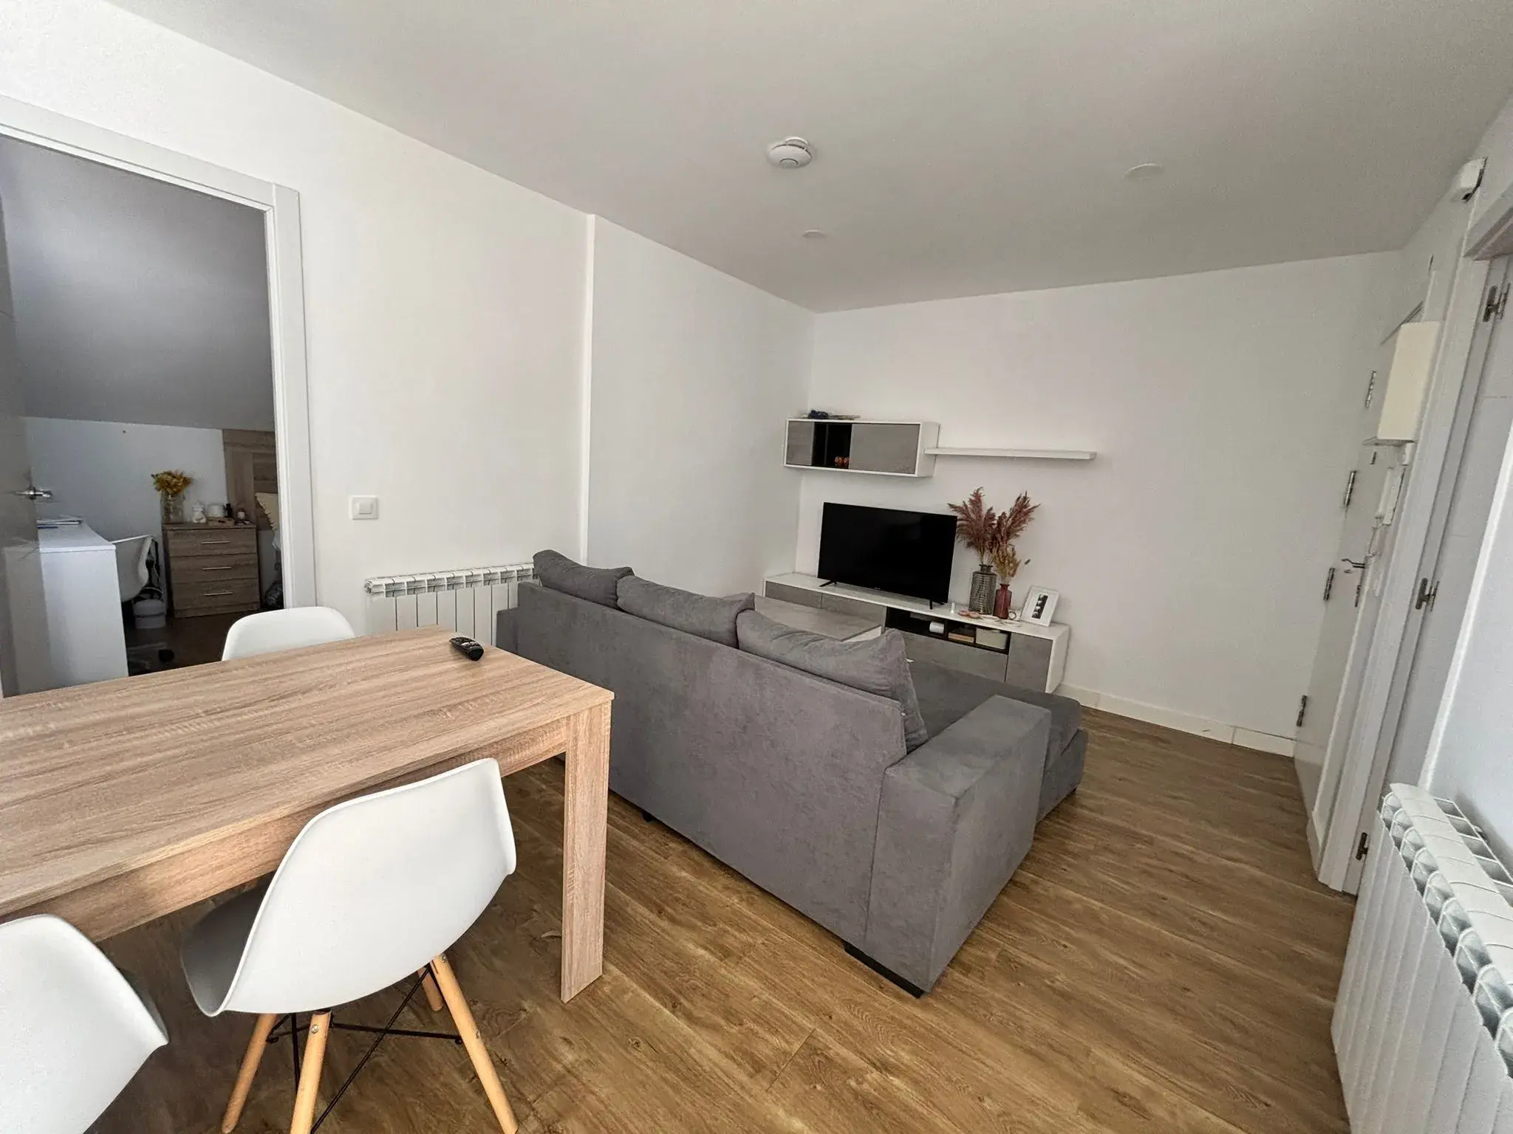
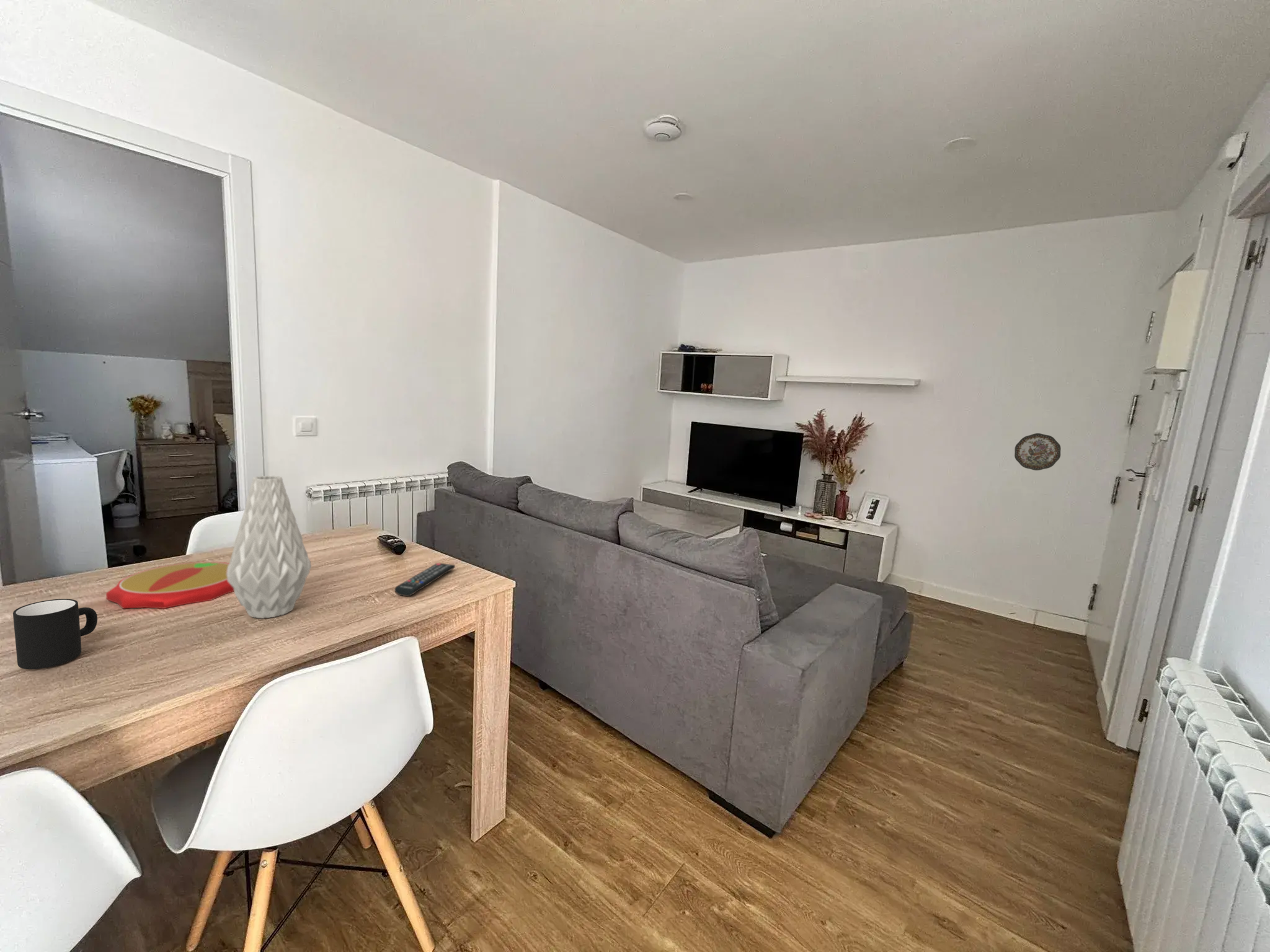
+ remote control (427, 578)
+ vase (270, 545)
+ mug (61, 628)
+ plate (182, 580)
+ decorative plate (1037, 452)
